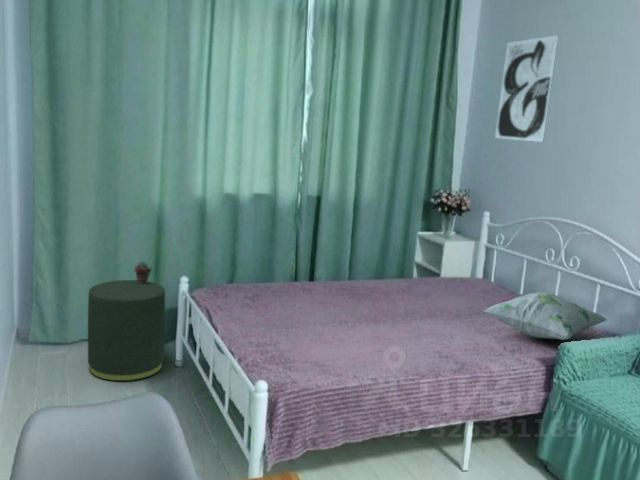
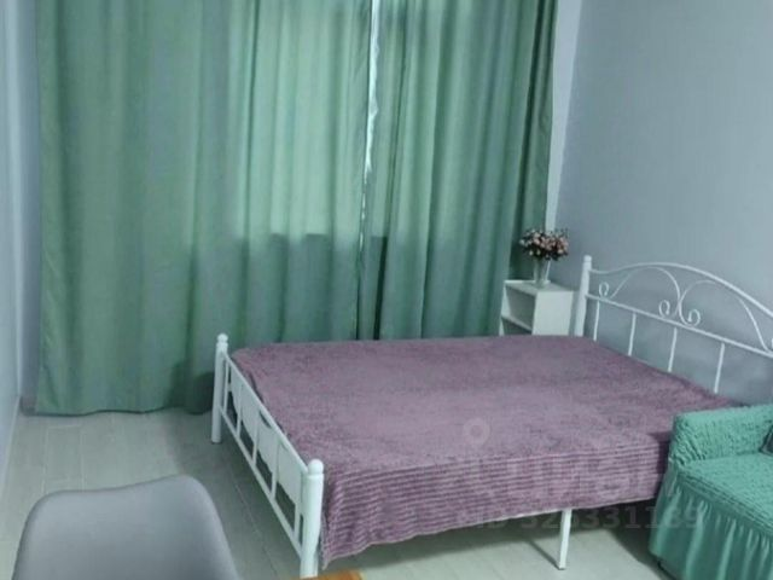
- potted succulent (142, 271)
- ottoman (127, 327)
- decorative pillow (543, 314)
- wall art (524, 90)
